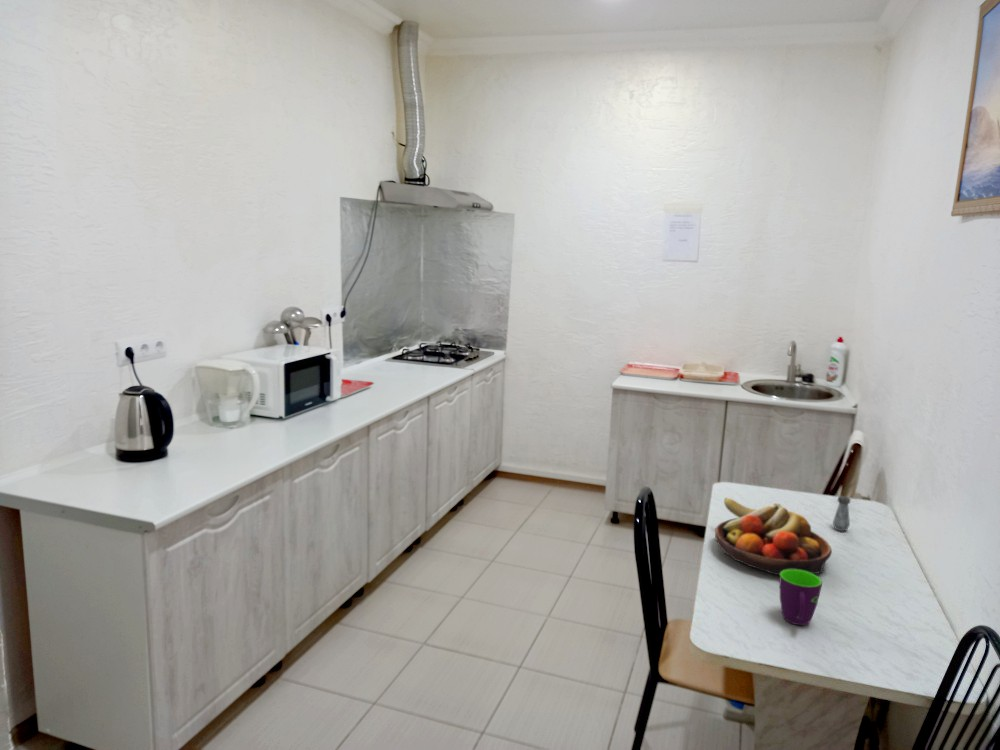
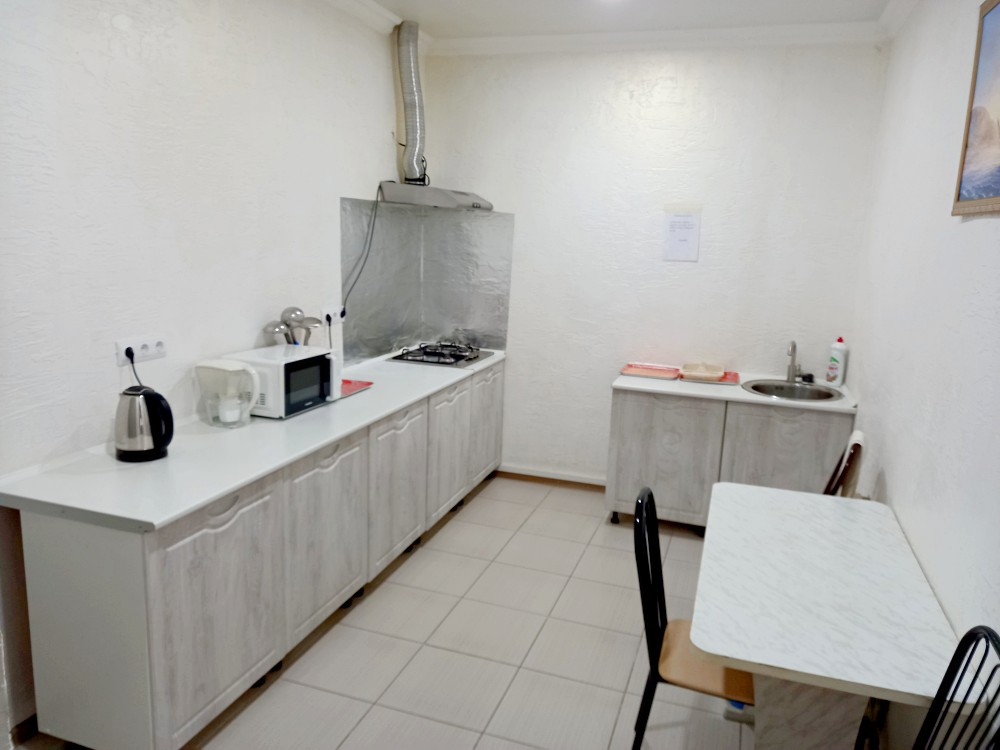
- mug (799, 601)
- salt shaker (842, 513)
- fruit bowl (770, 533)
